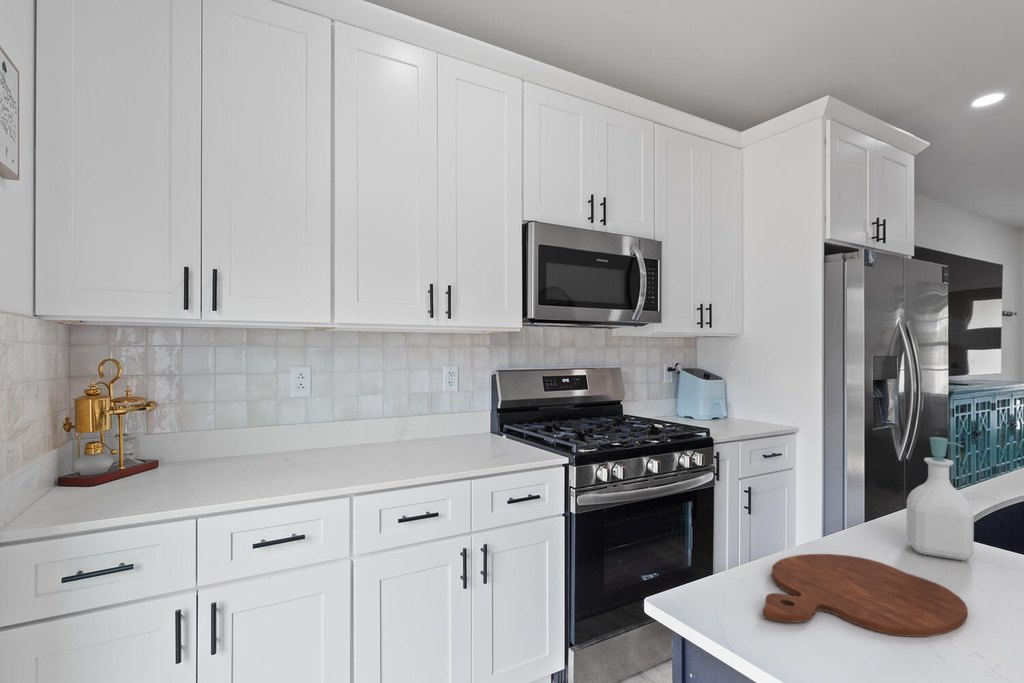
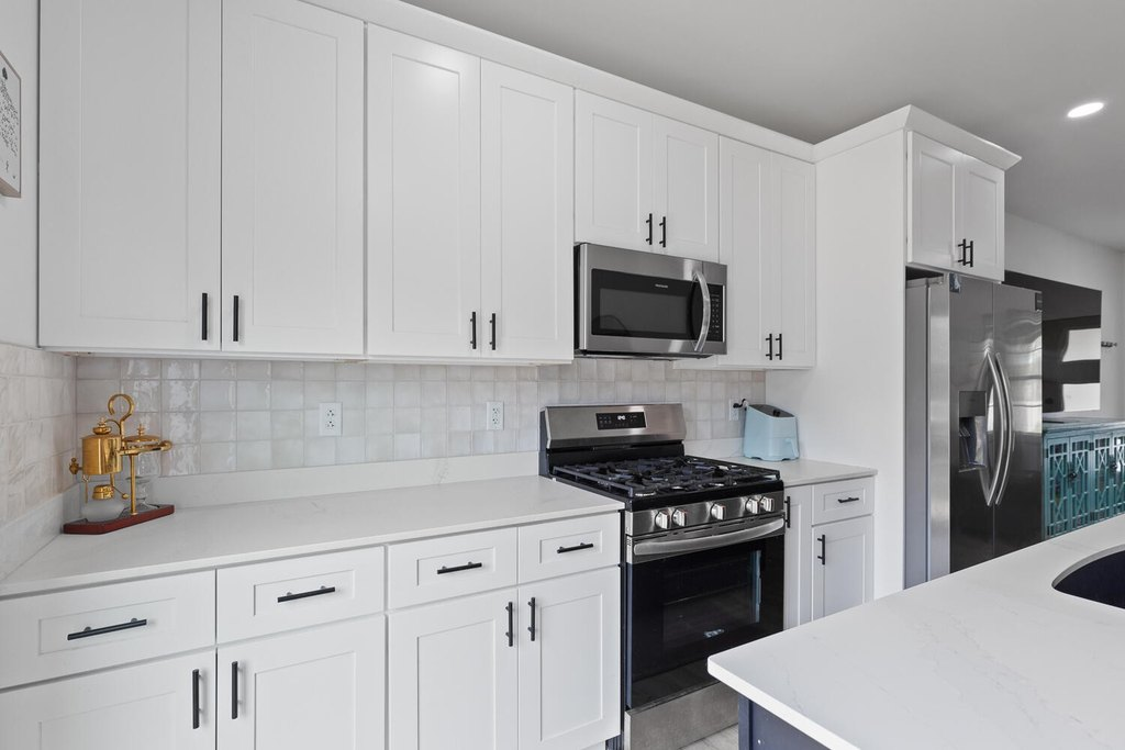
- soap bottle (938, 494)
- cutting board (842, 593)
